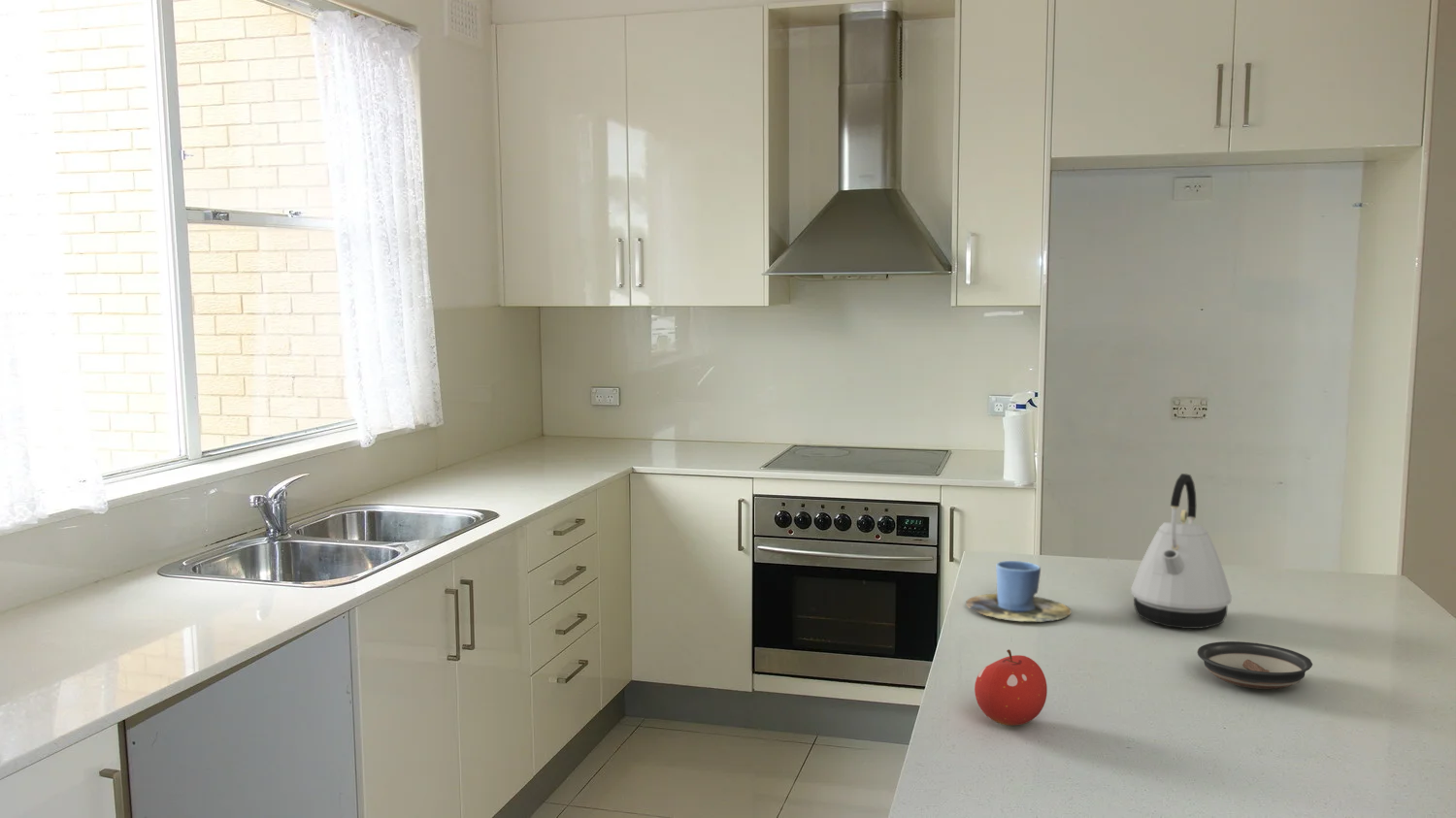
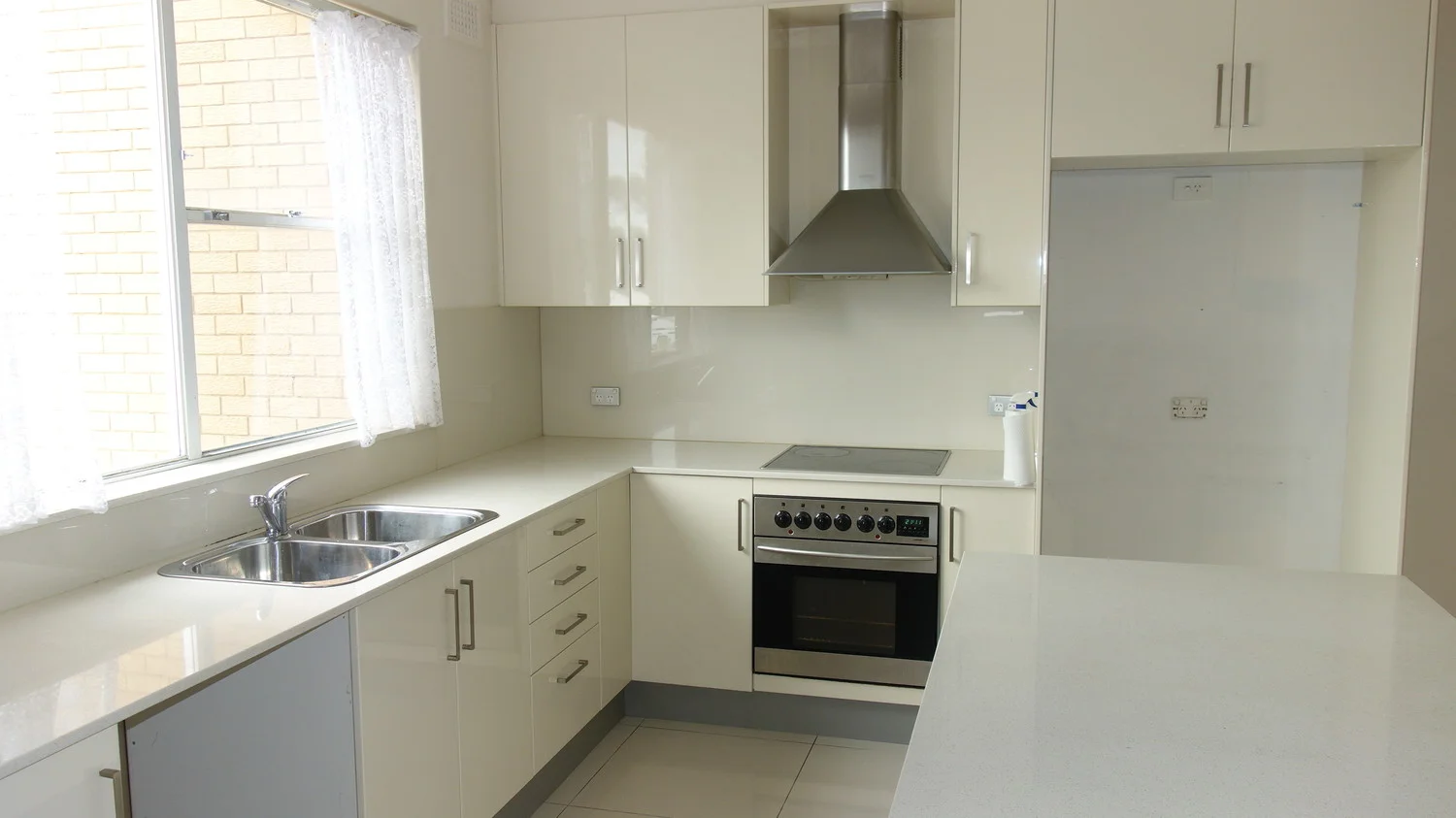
- fruit (1010, 685)
- kettle (1181, 547)
- cup (1017, 586)
- saucer (1253, 669)
